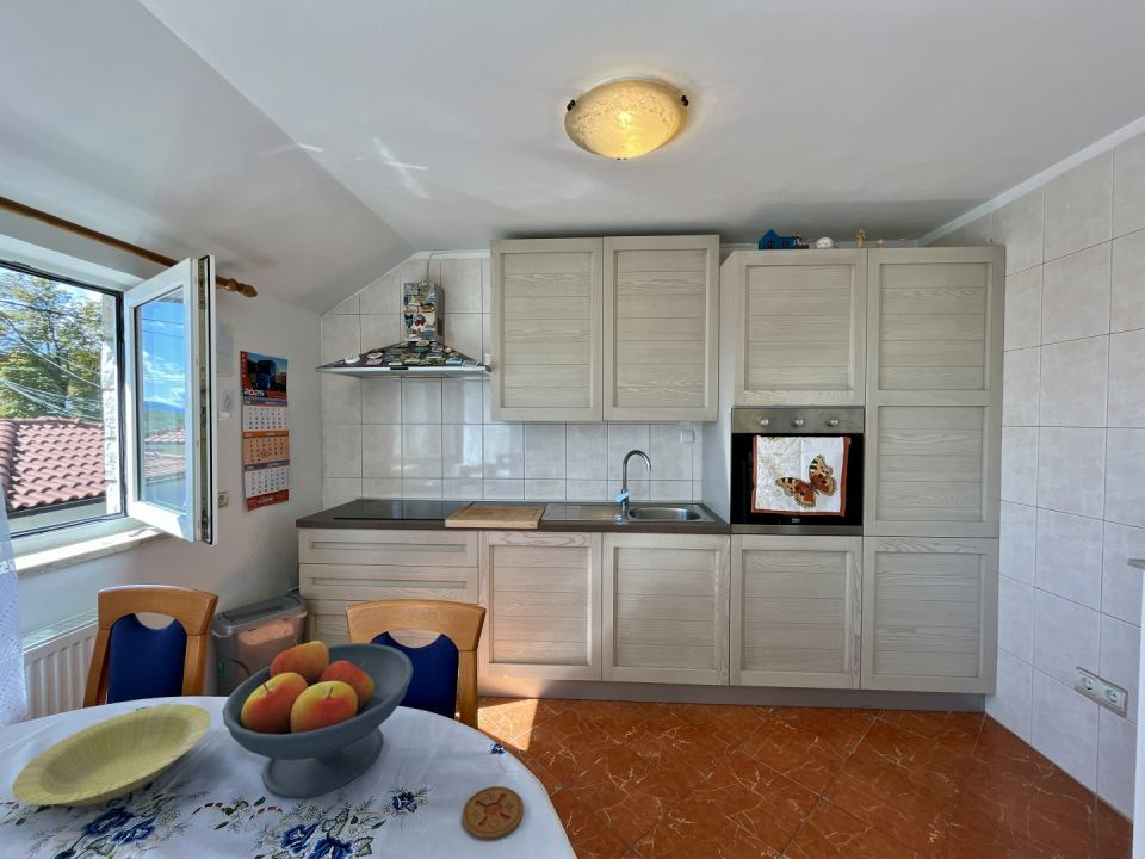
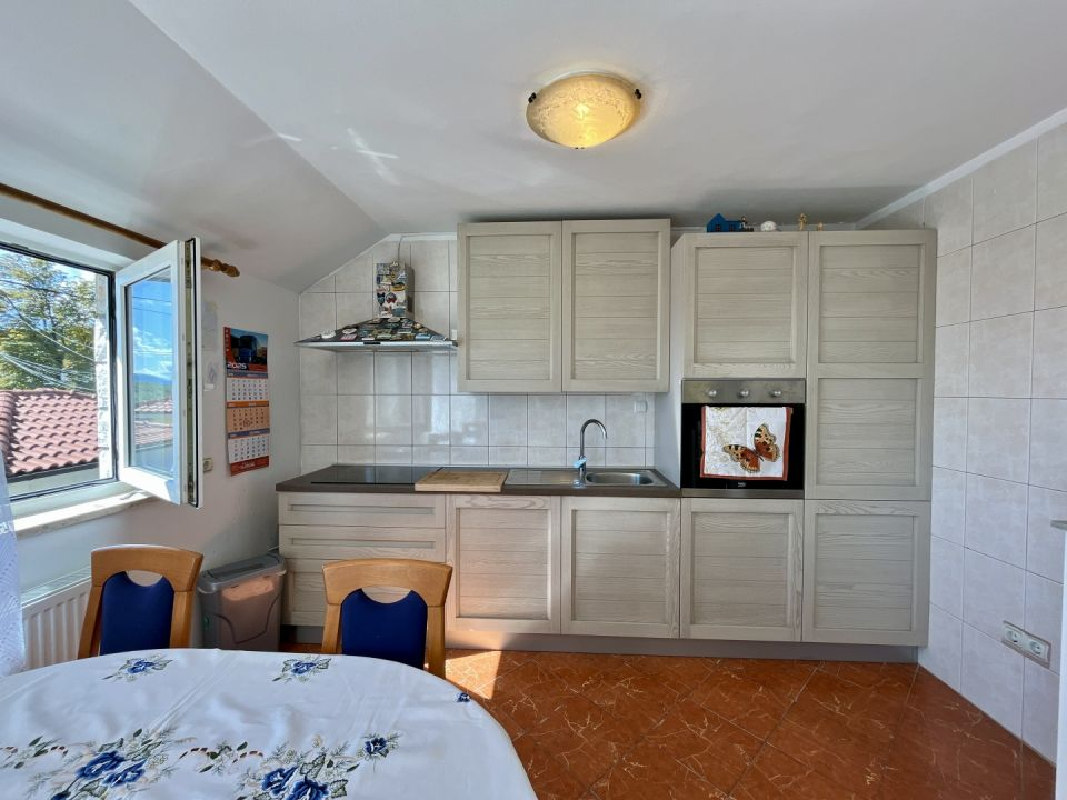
- fruit bowl (326, 705)
- bowl (122, 760)
- coaster (493, 811)
